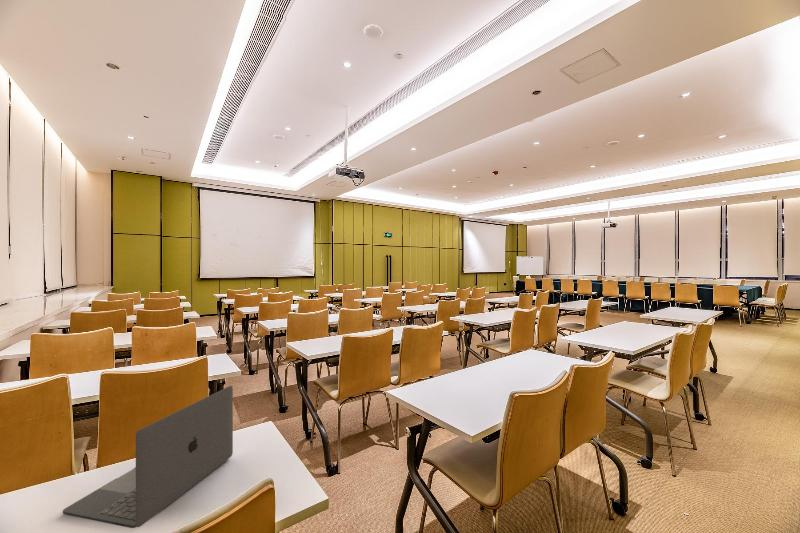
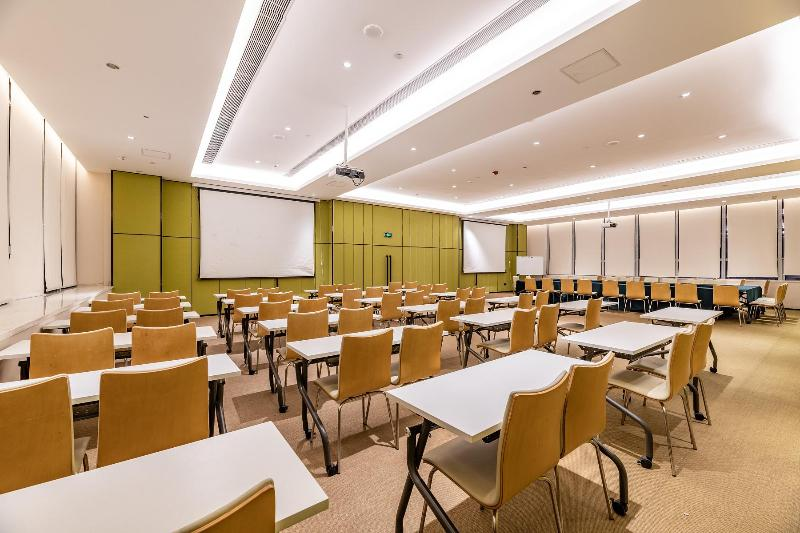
- laptop (158, 441)
